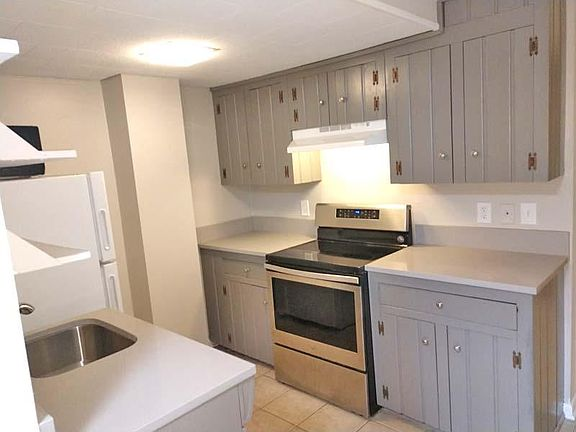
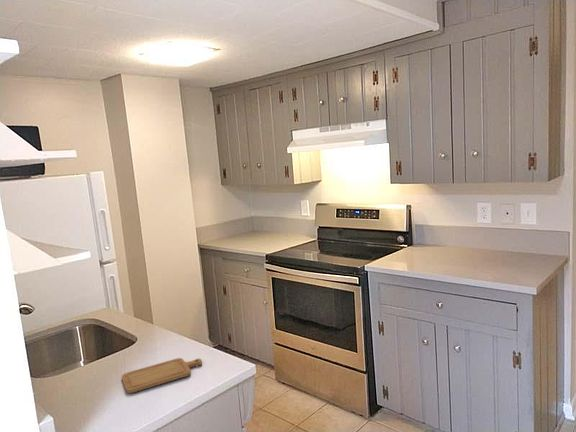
+ chopping board (164, 372)
